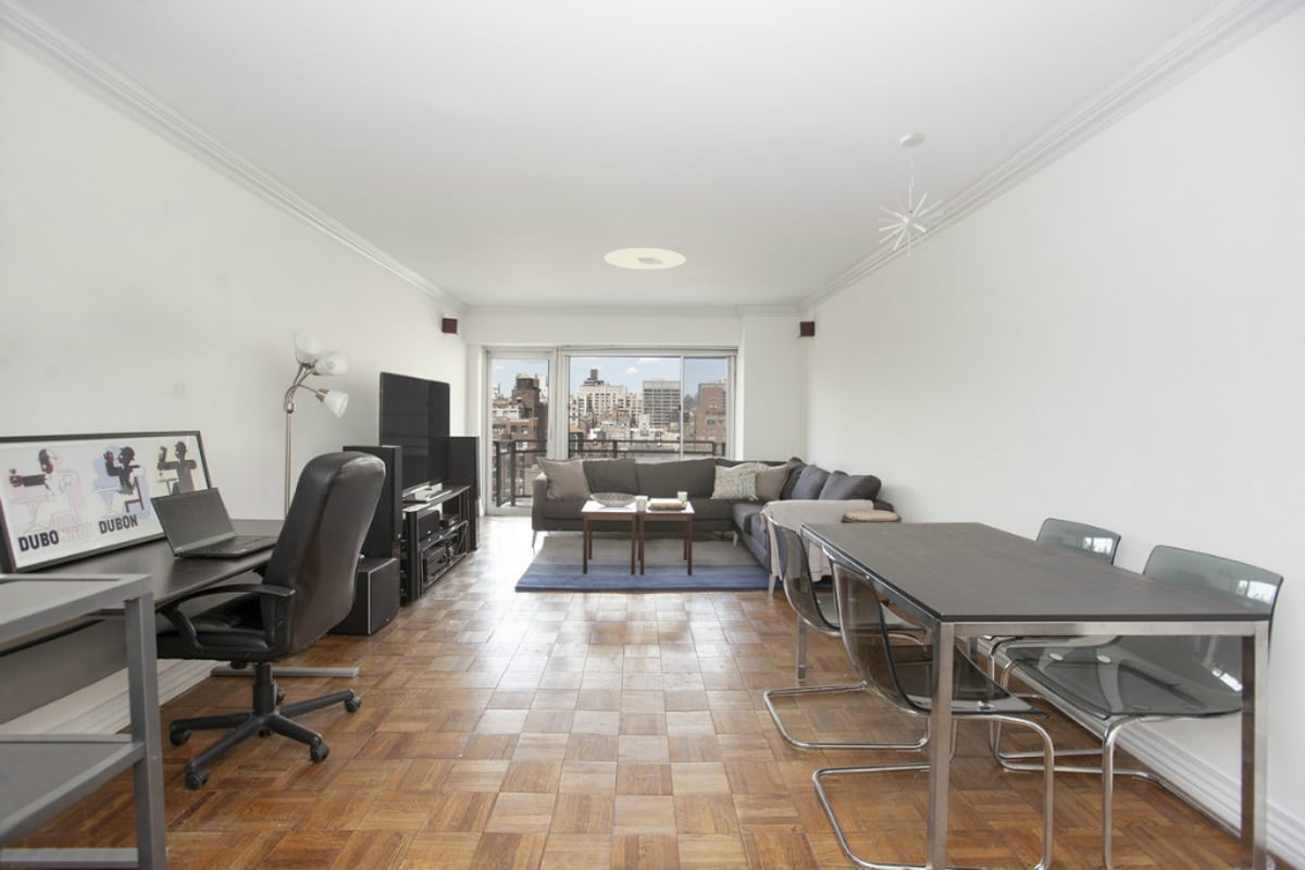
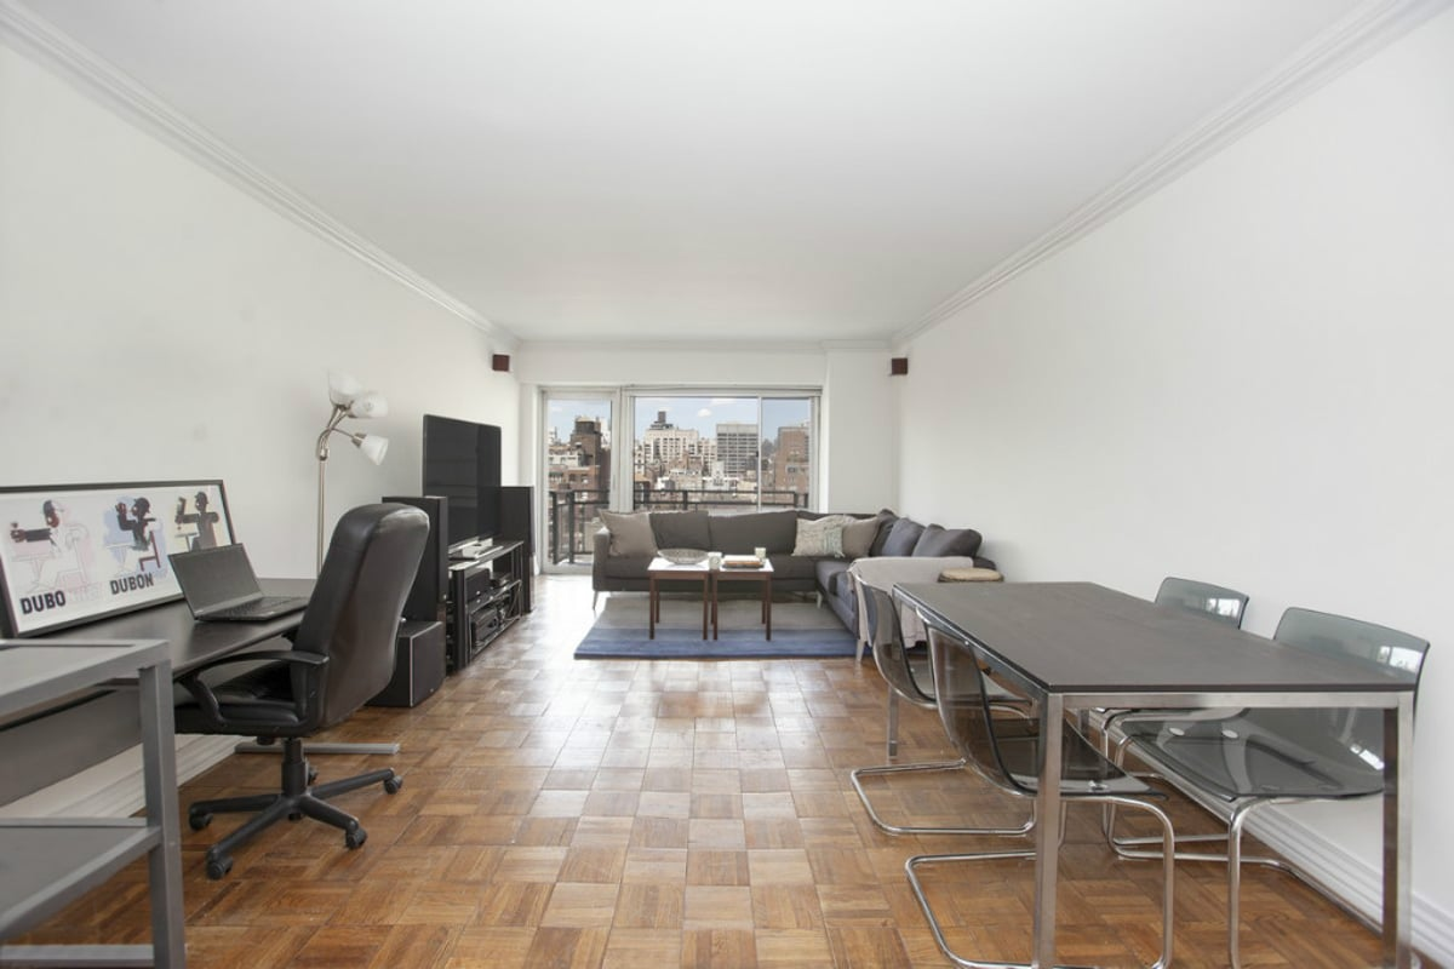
- pendant light (911, 195)
- ceiling light (645, 254)
